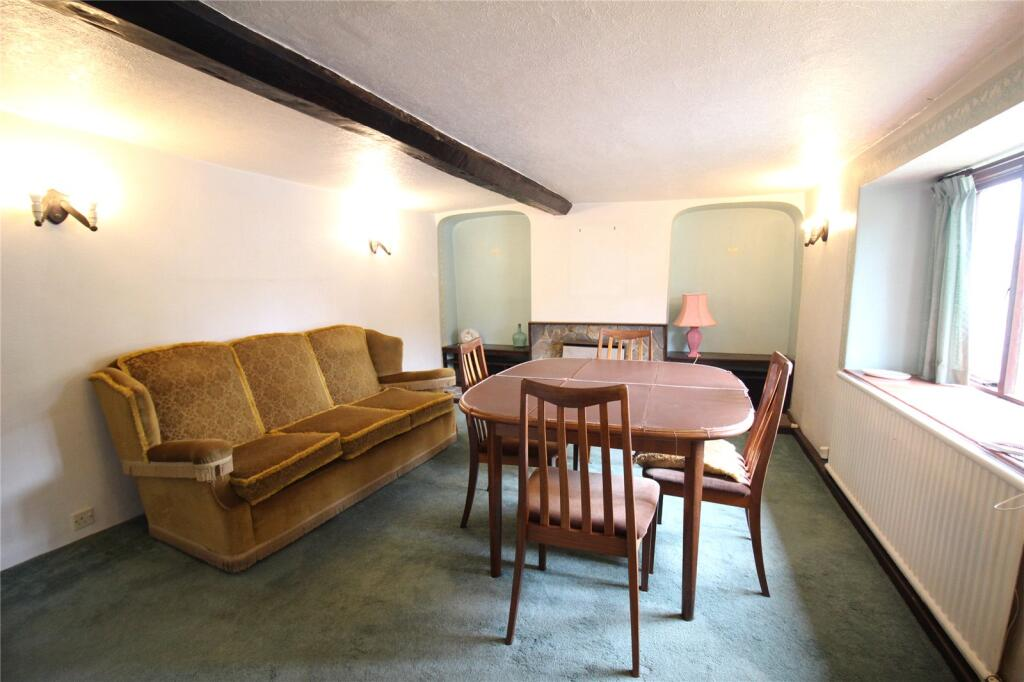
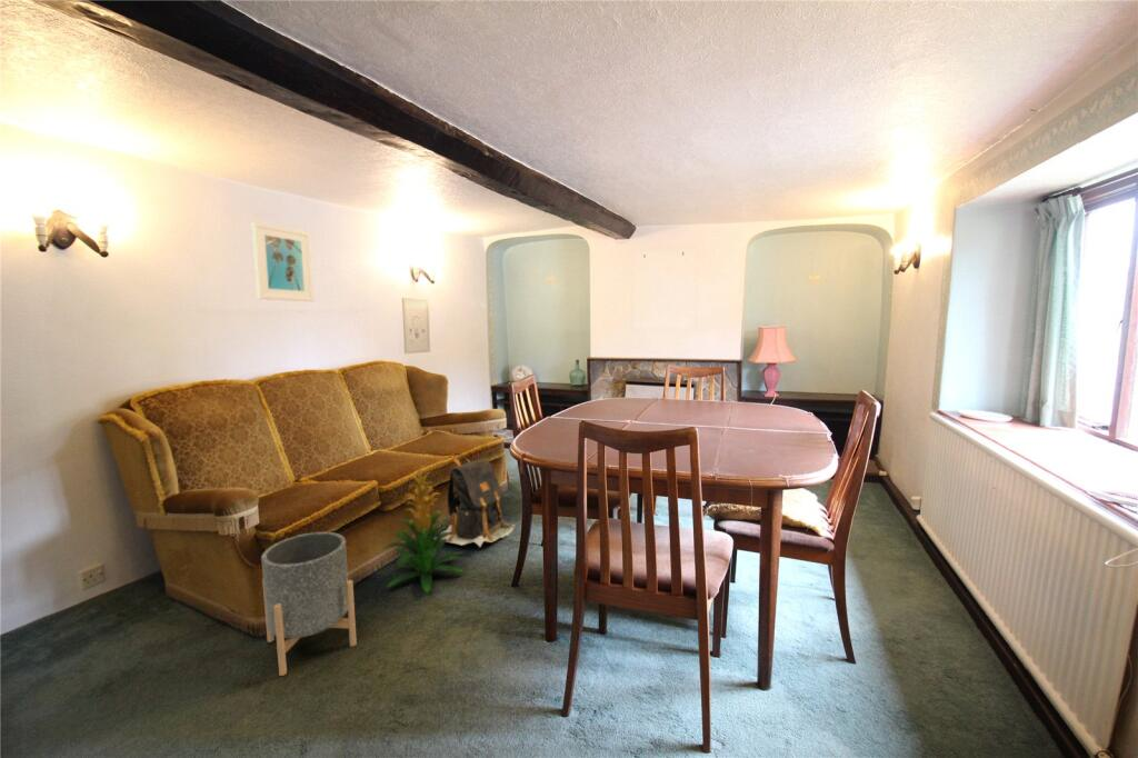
+ indoor plant (422, 521)
+ wall art (417, 326)
+ backpack (475, 496)
+ planter (308, 595)
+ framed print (284, 263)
